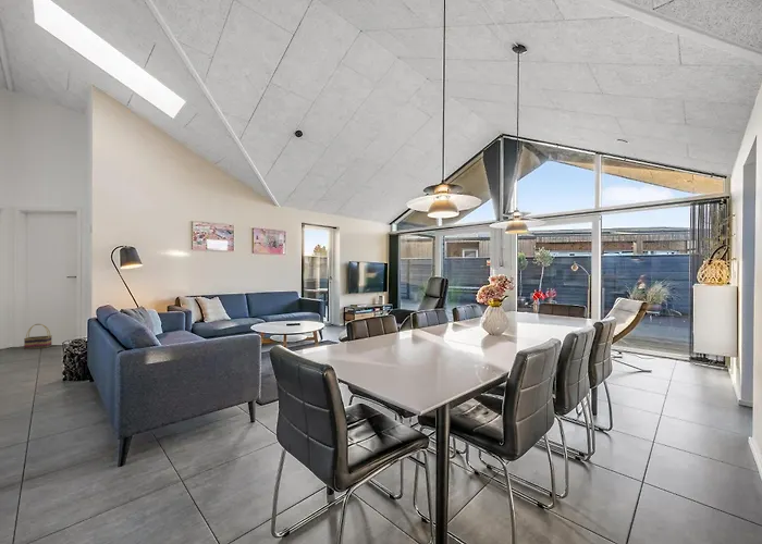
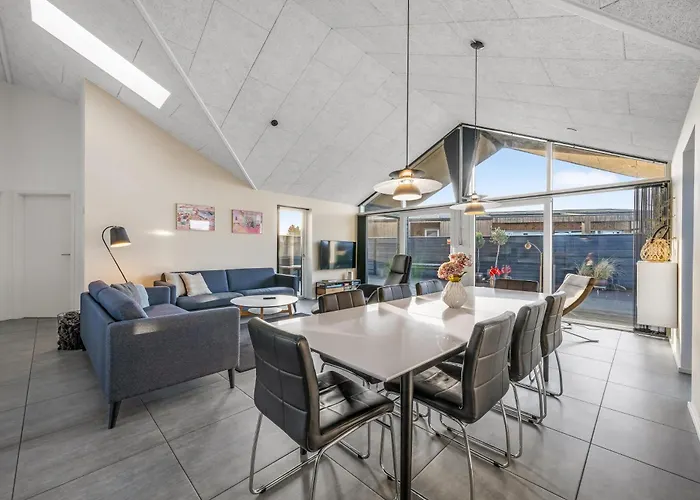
- basket (38, 336)
